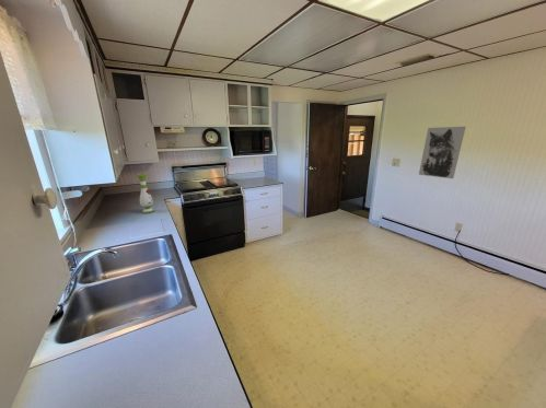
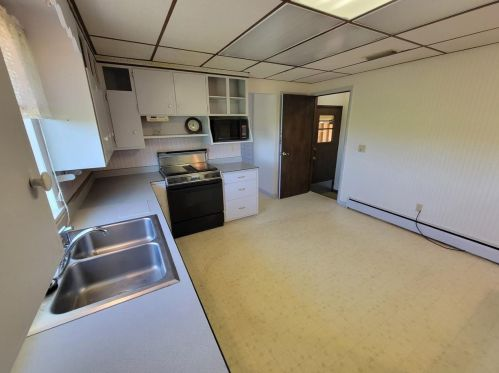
- vase (144, 193)
- wall art (440, 152)
